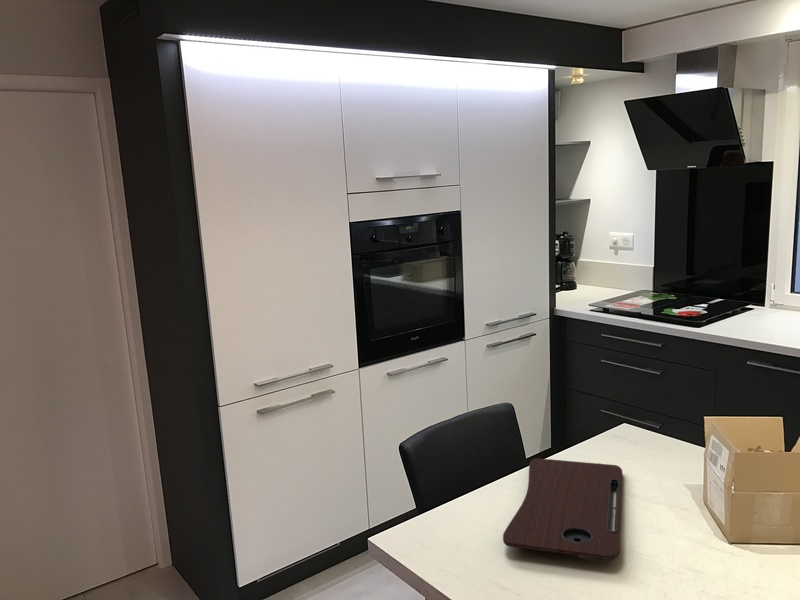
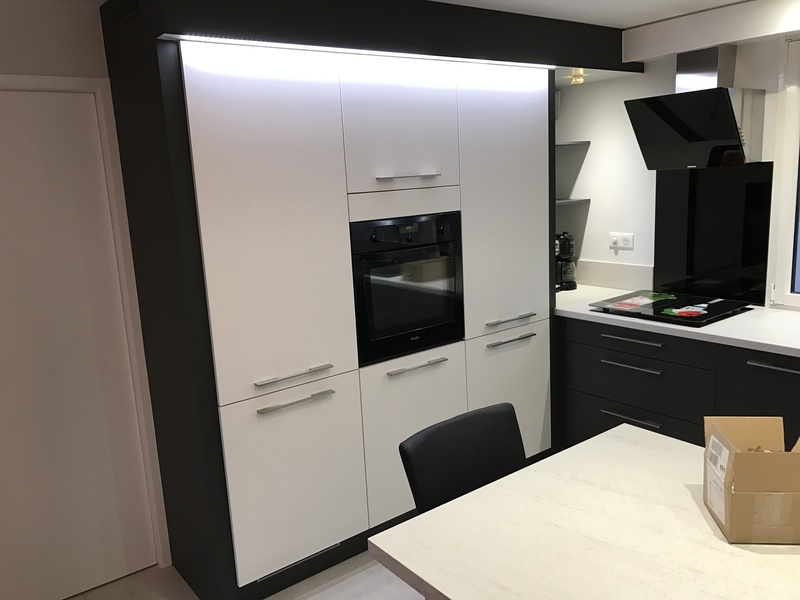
- cutting board (568, 503)
